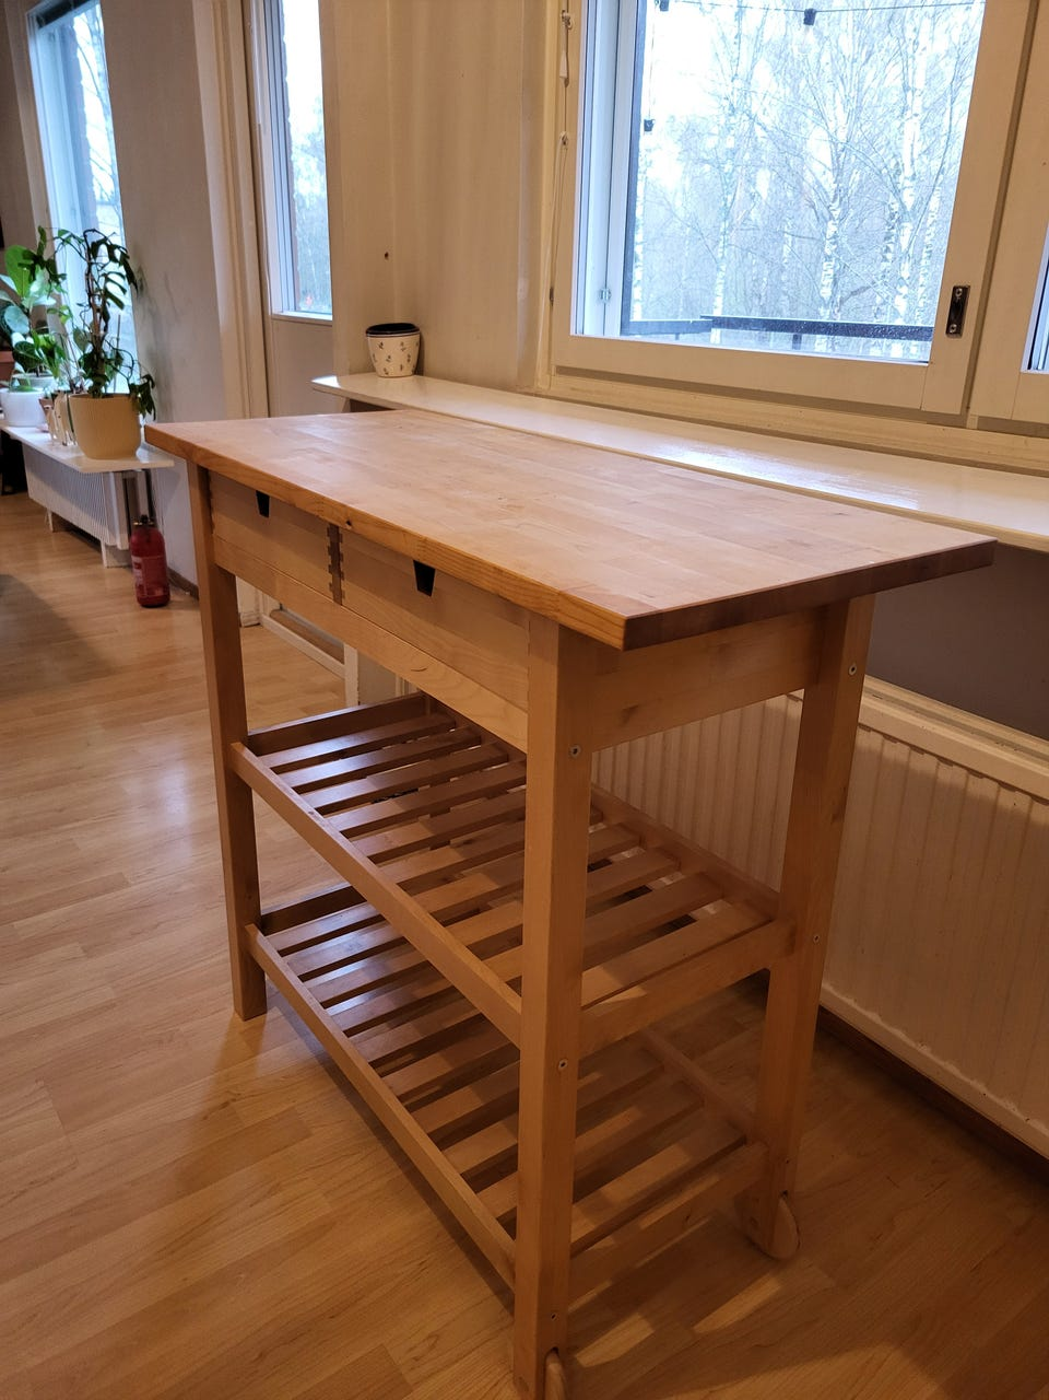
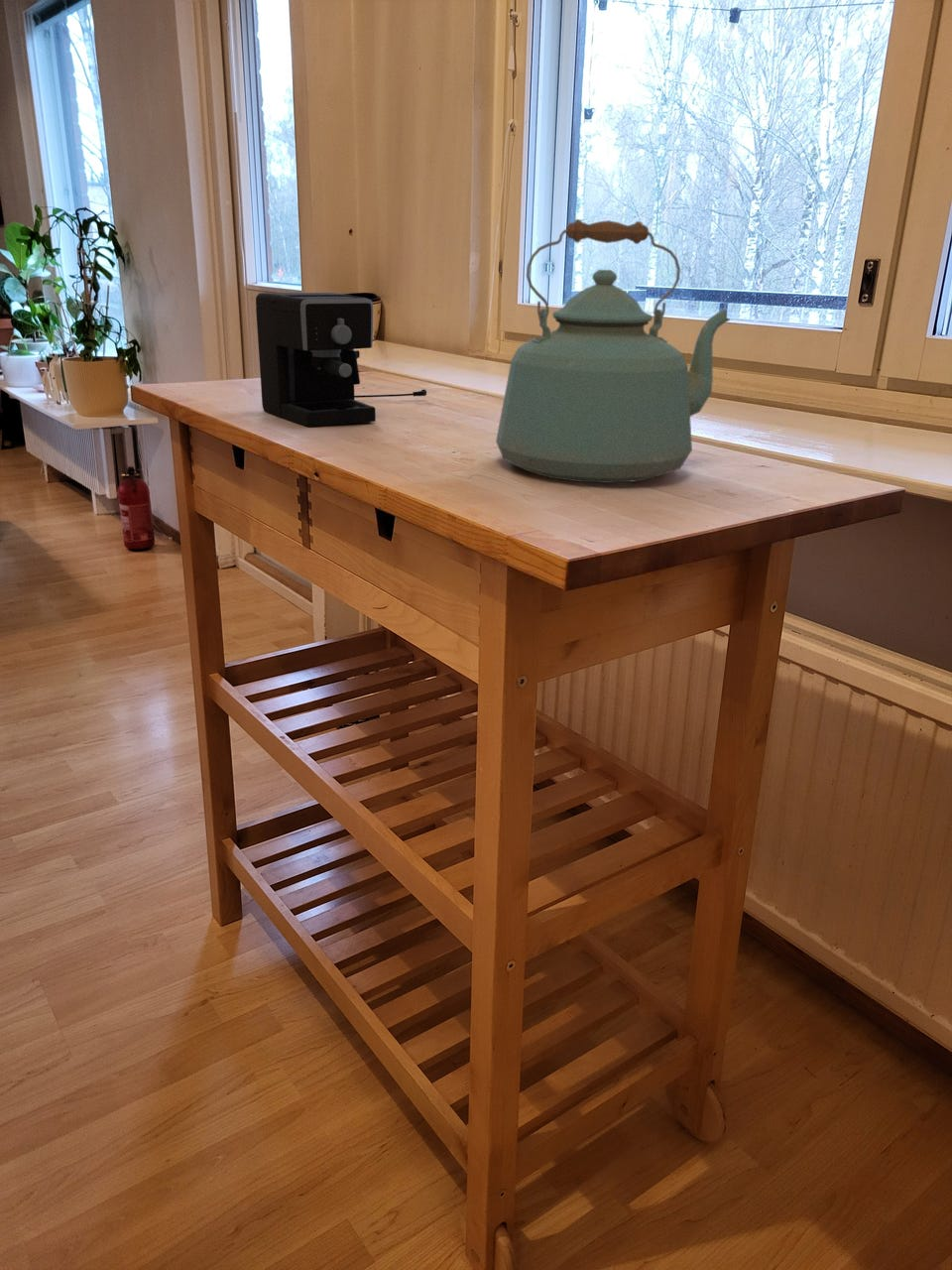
+ kettle (618, 348)
+ coffee maker (370, 347)
